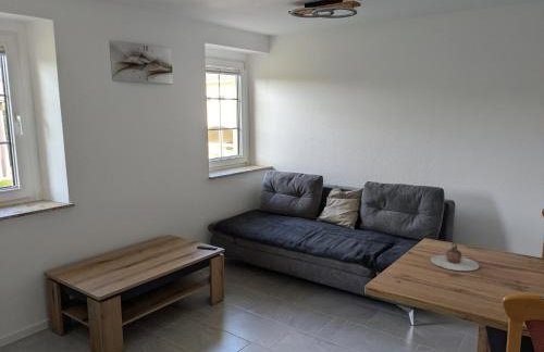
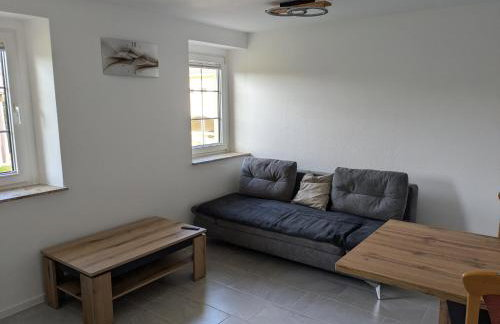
- teapot (455, 253)
